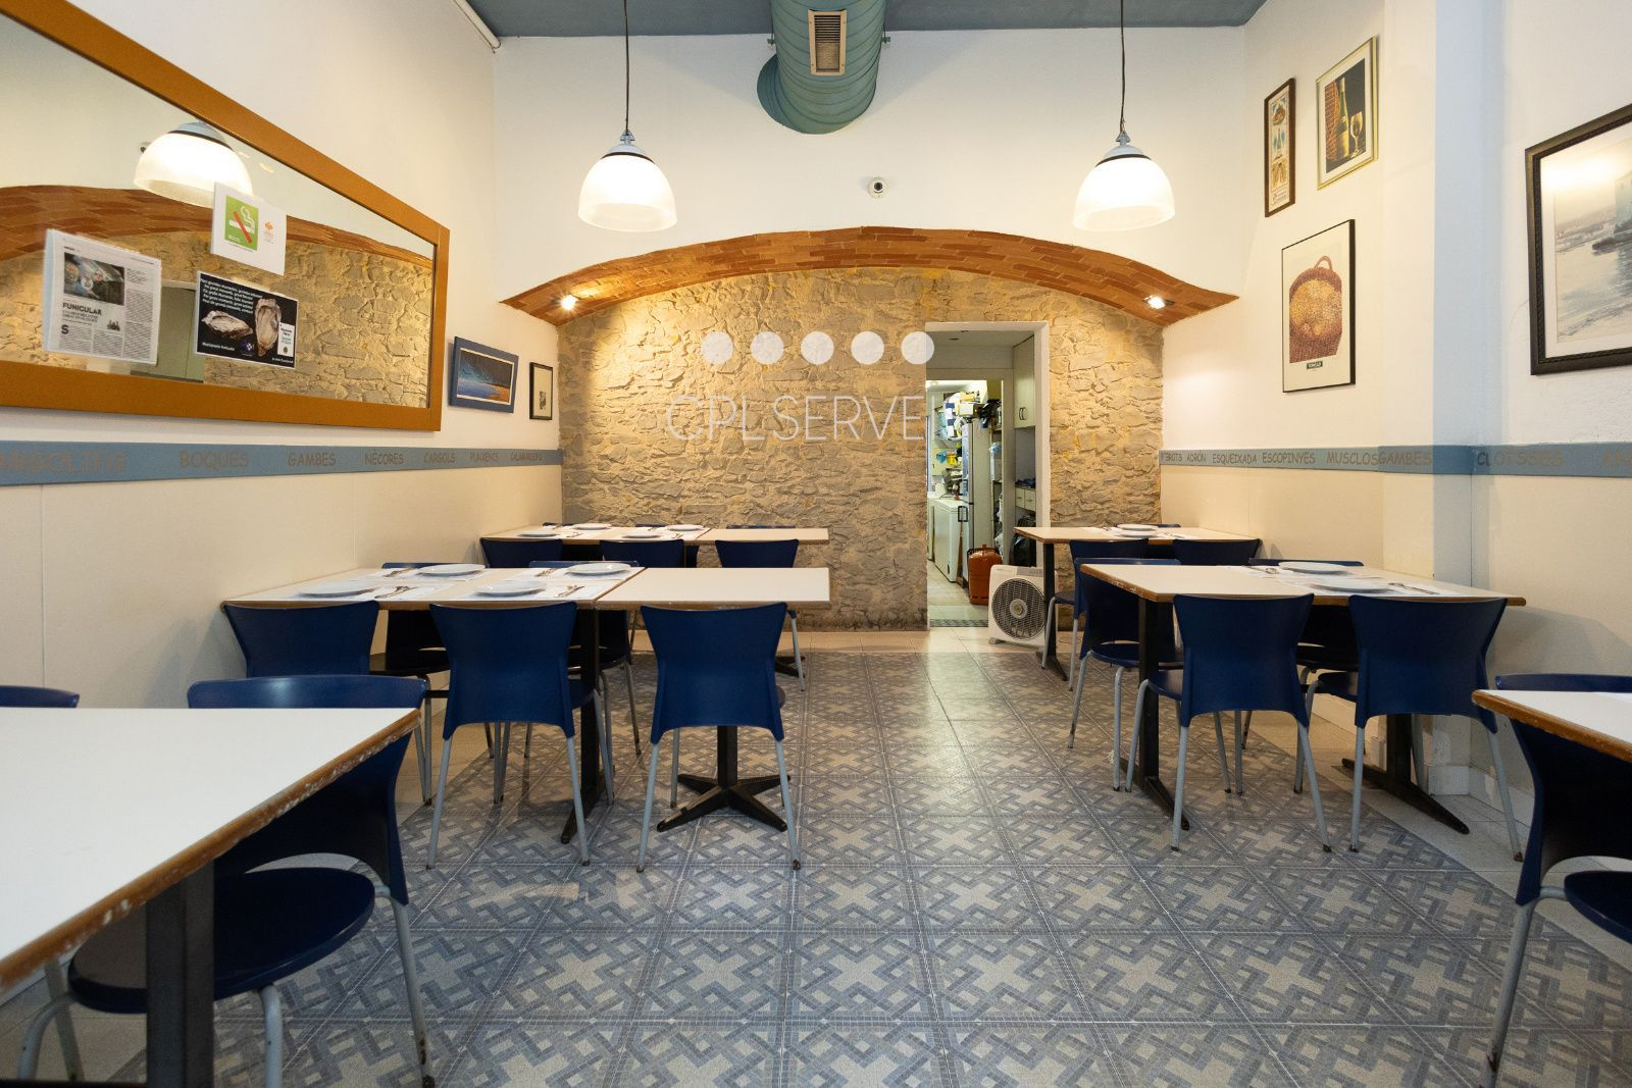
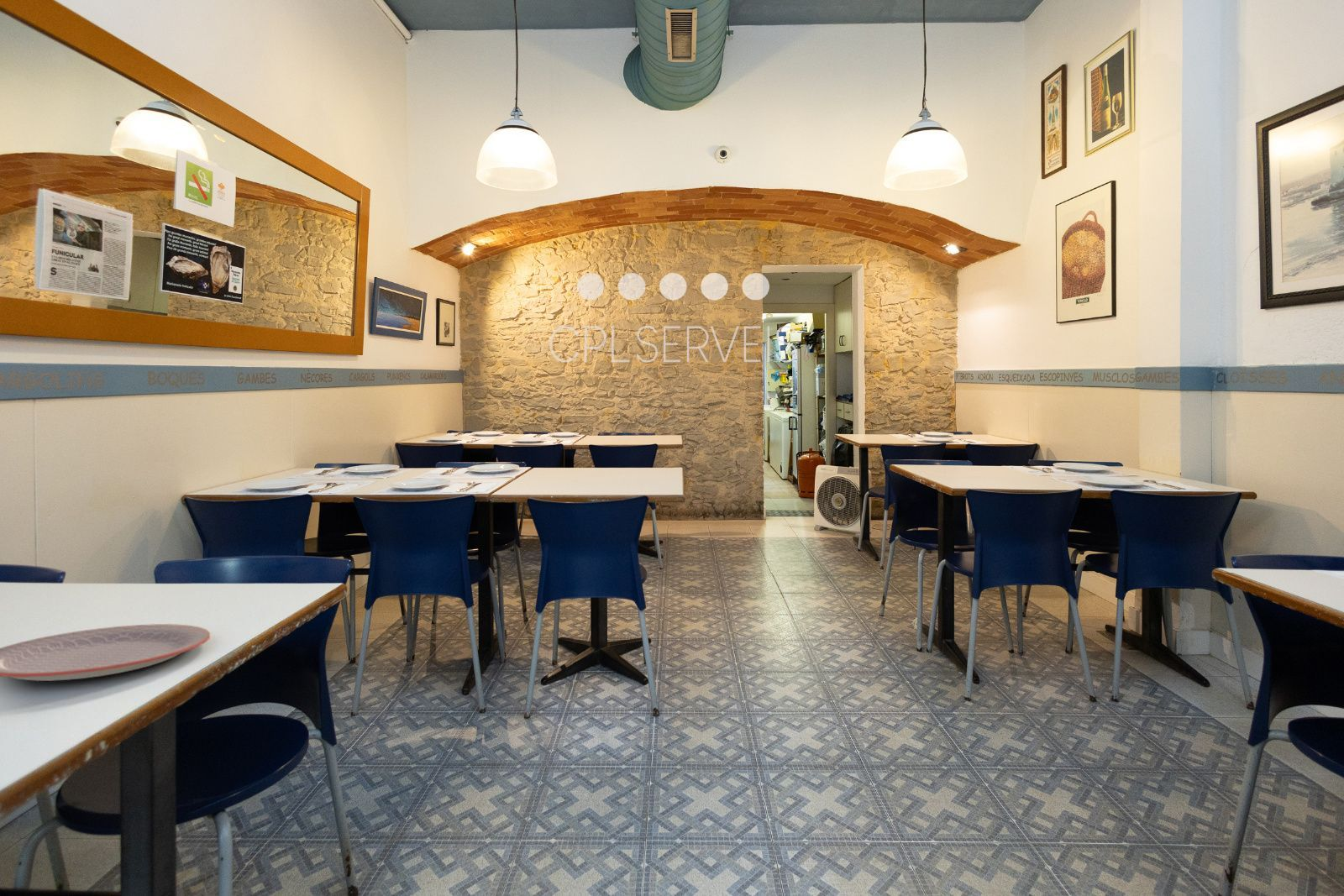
+ plate (101, 652)
